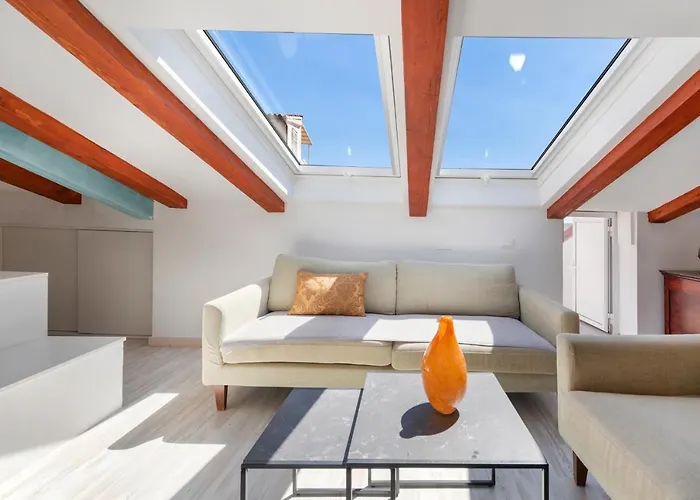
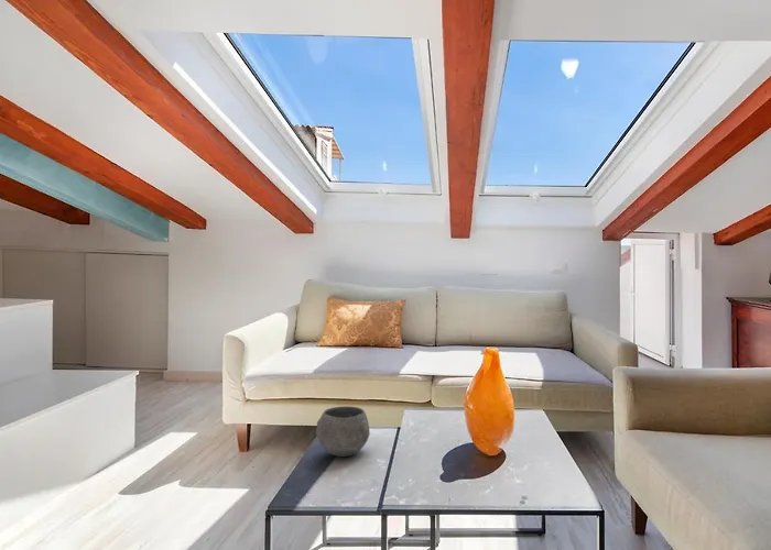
+ bowl (343, 432)
